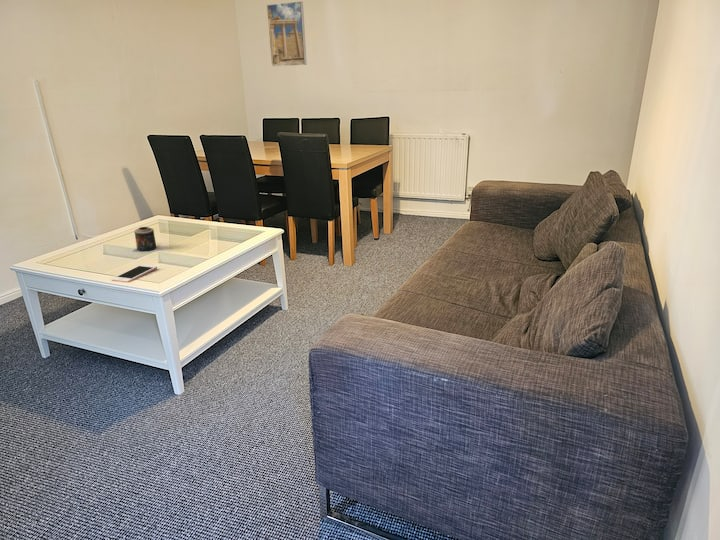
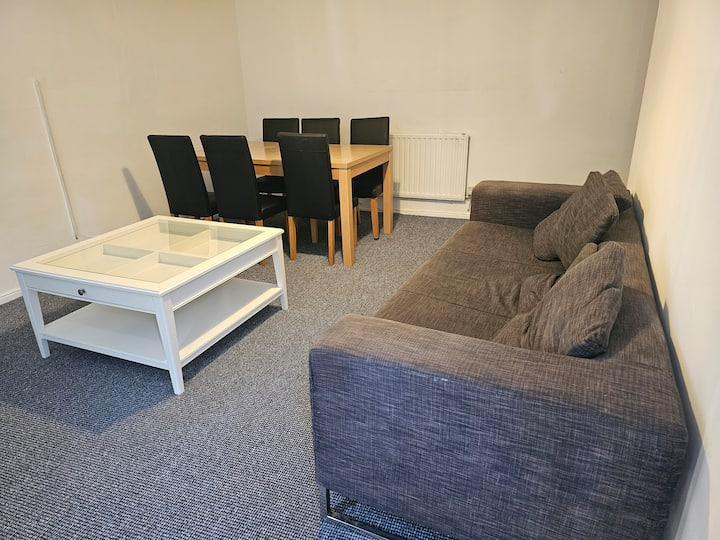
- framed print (286, 35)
- candle (142, 238)
- cell phone (135, 273)
